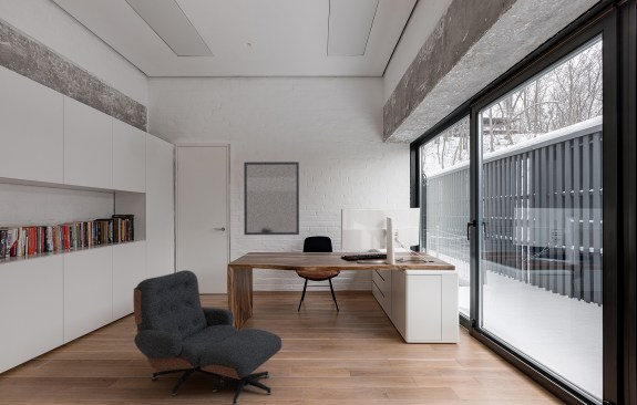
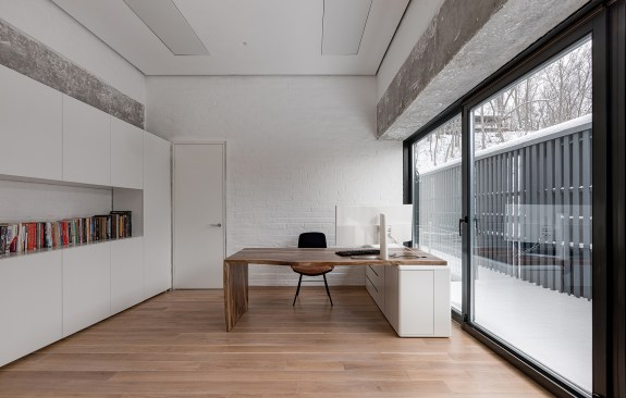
- lounge chair (208, 329)
- home mirror (271, 198)
